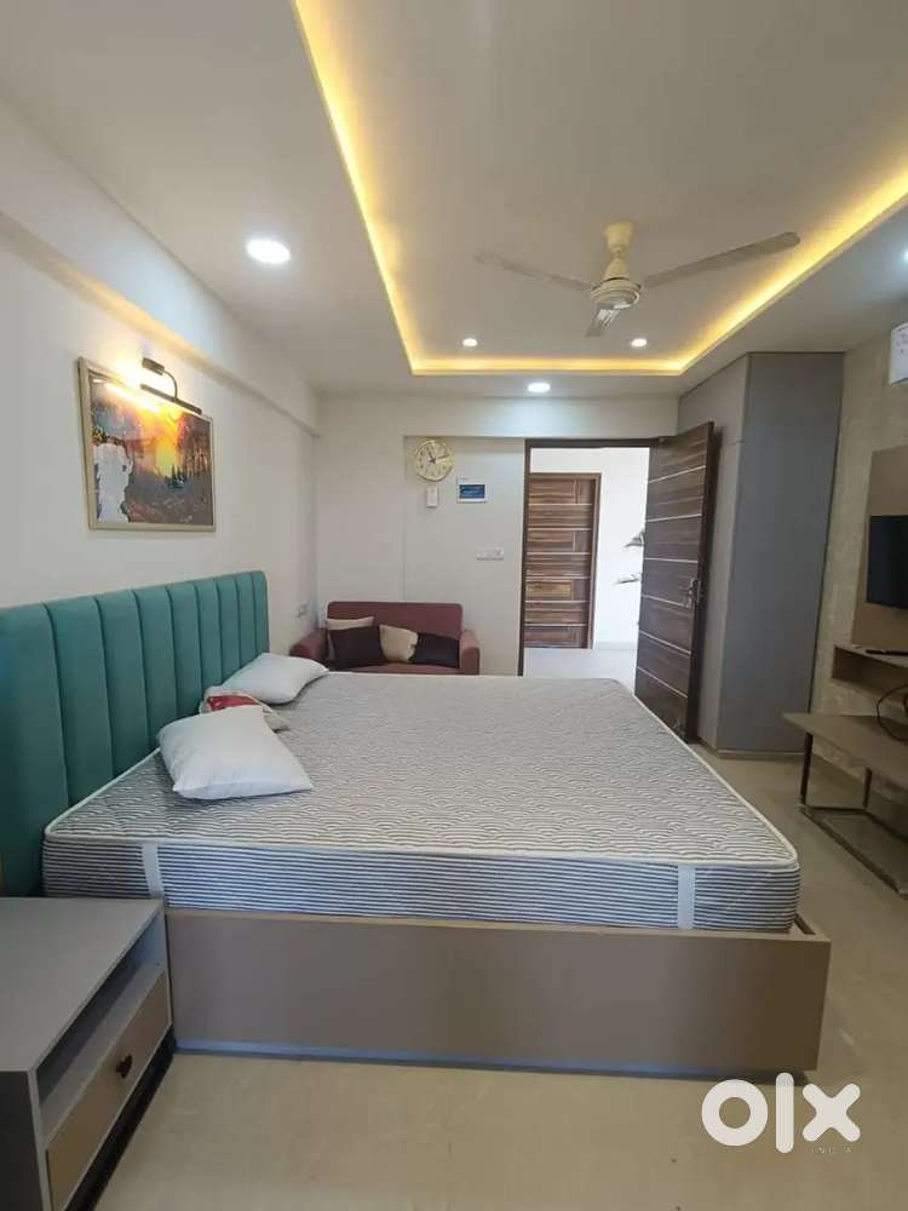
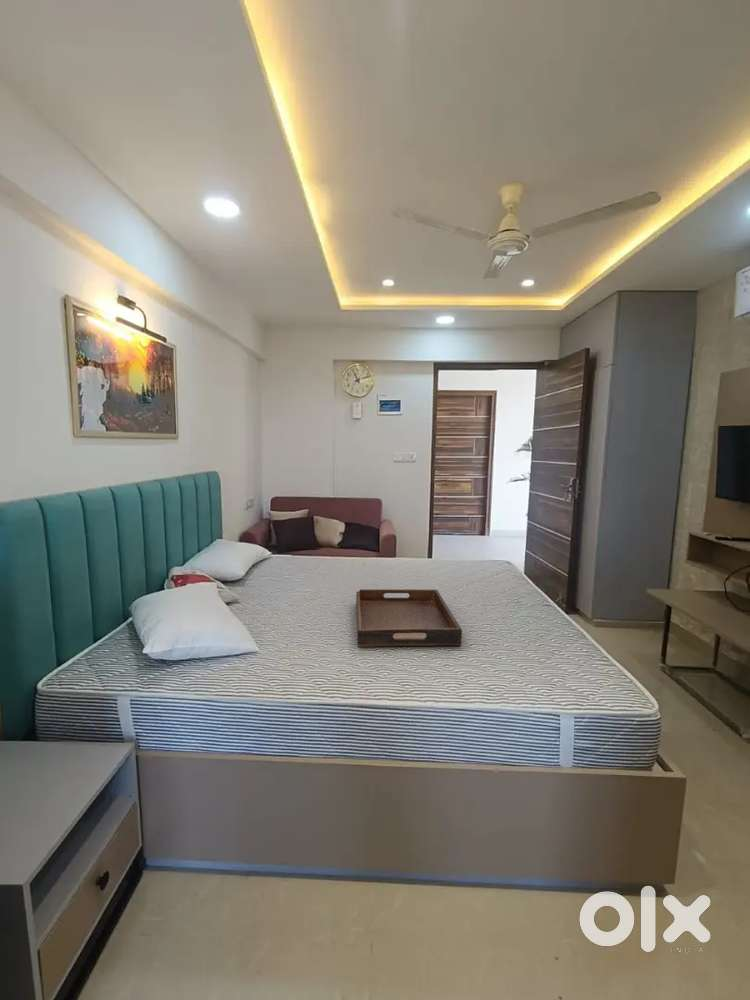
+ serving tray (402, 614)
